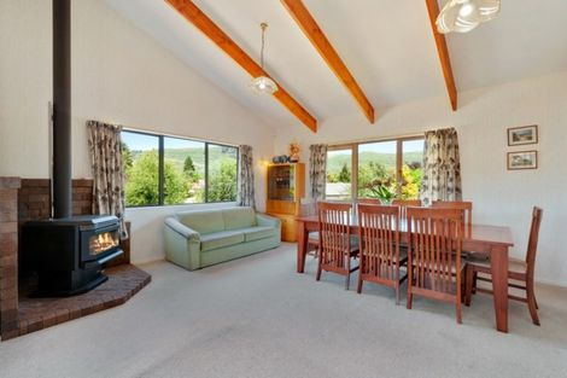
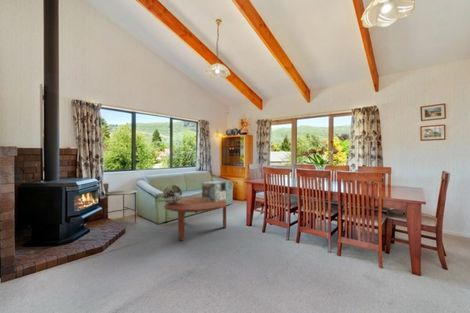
+ coffee table (196, 212)
+ decorative cube (214, 190)
+ side table (123, 206)
+ decorative globe (172, 194)
